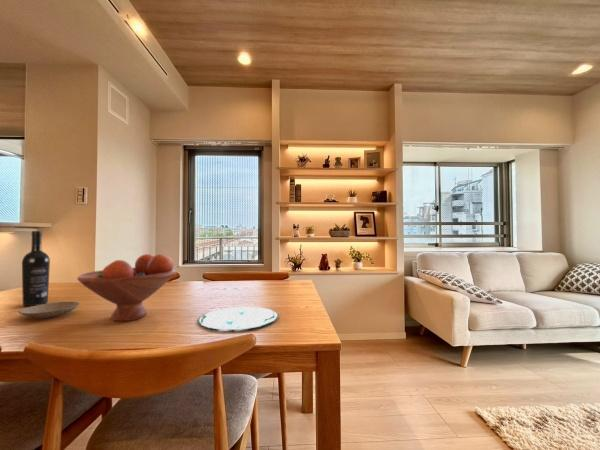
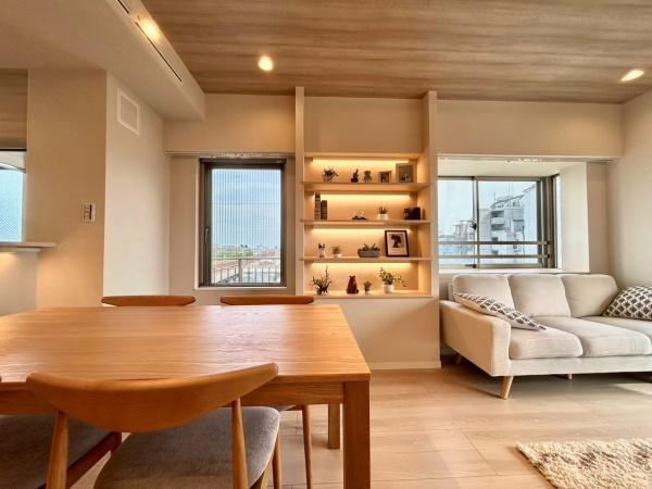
- wine bottle (36, 267)
- fruit bowl (129, 286)
- plate (50, 310)
- plate (239, 313)
